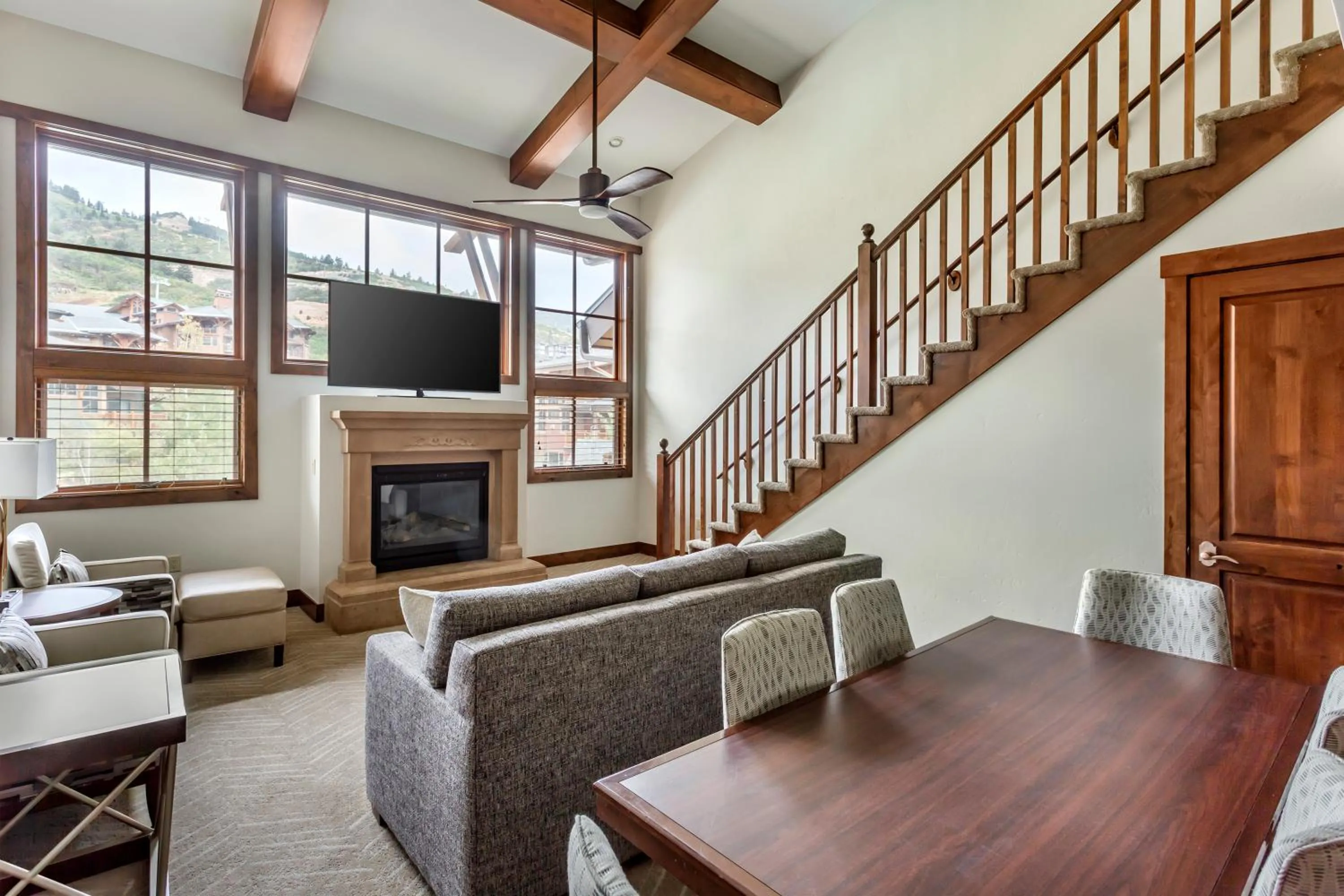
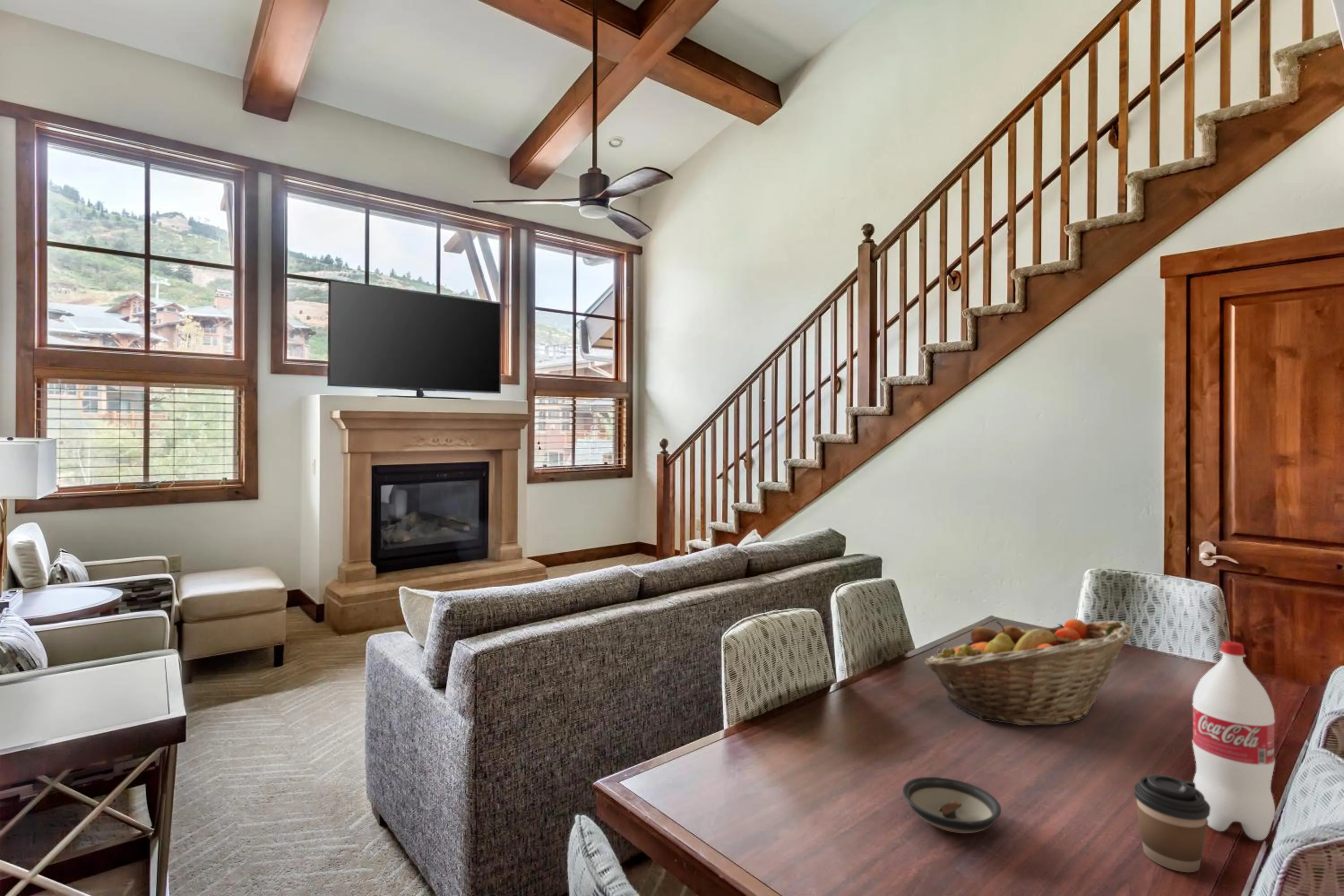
+ saucer (950, 808)
+ bottle (1232, 734)
+ fruit basket (1026, 659)
+ coffee cup (1171, 818)
